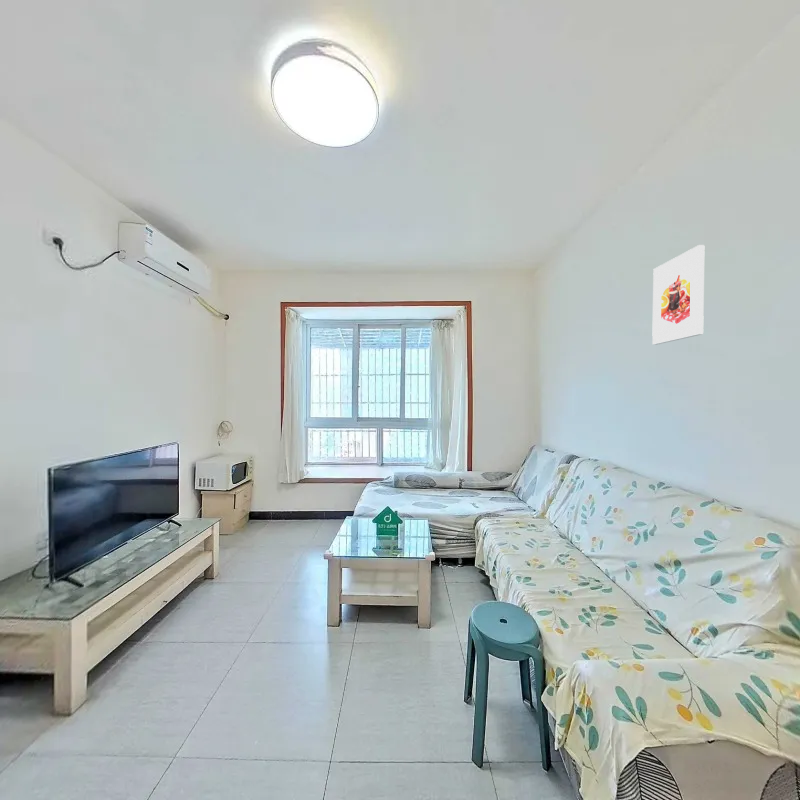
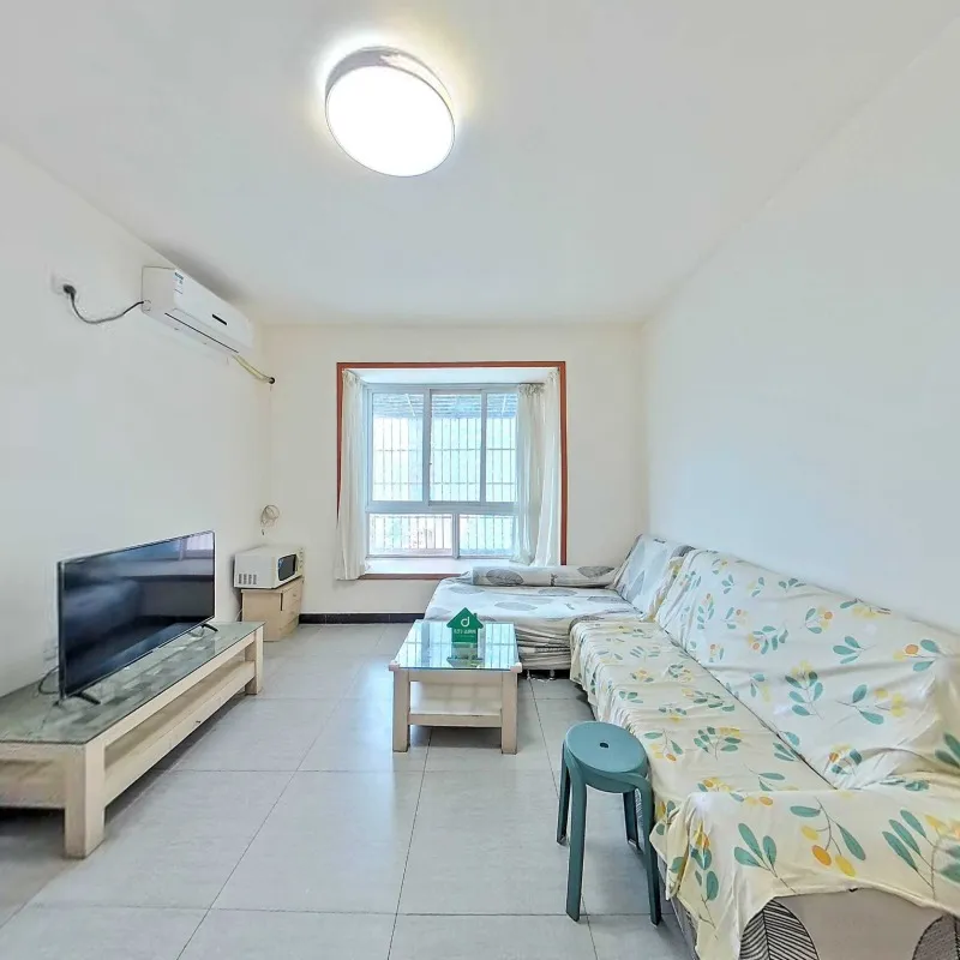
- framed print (676, 298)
